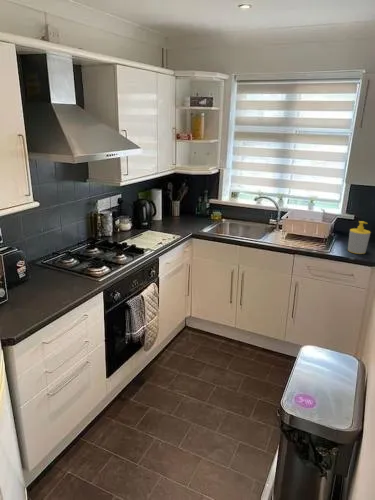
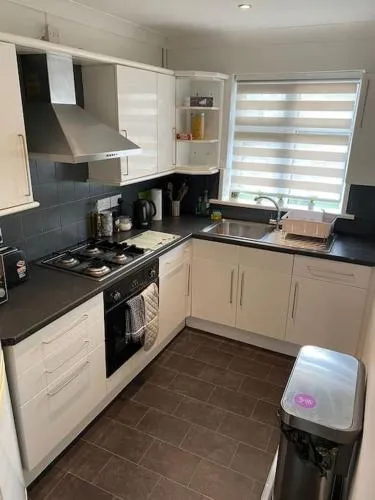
- soap bottle (359, 236)
